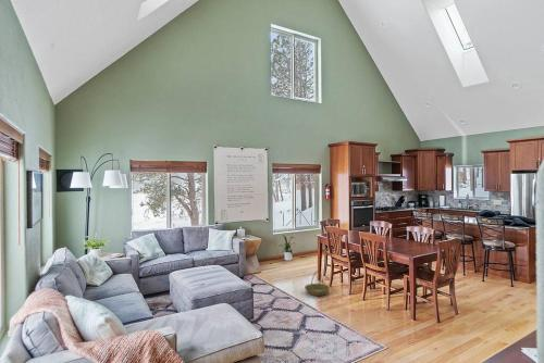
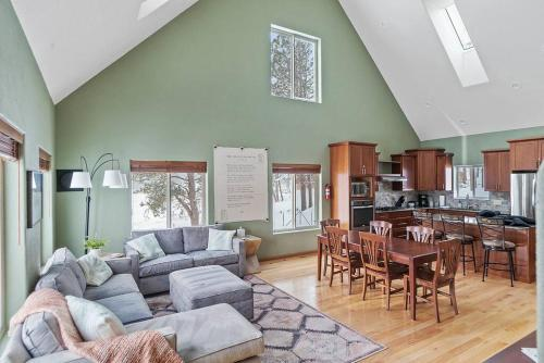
- house plant (287, 247)
- basket (317, 284)
